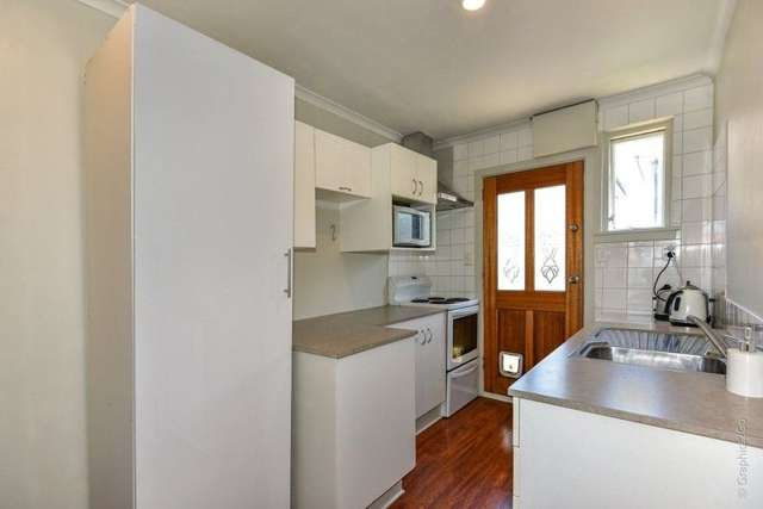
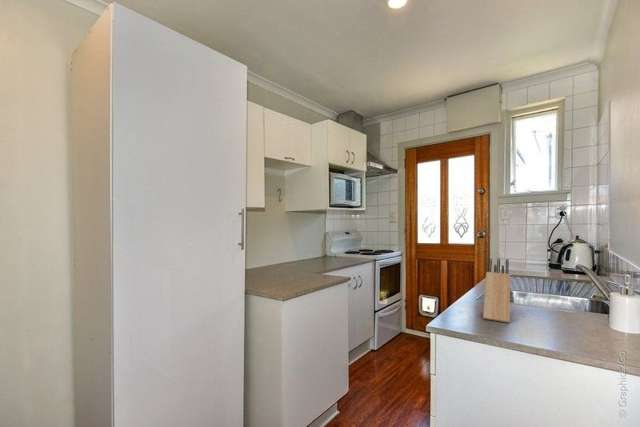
+ knife block (497, 286)
